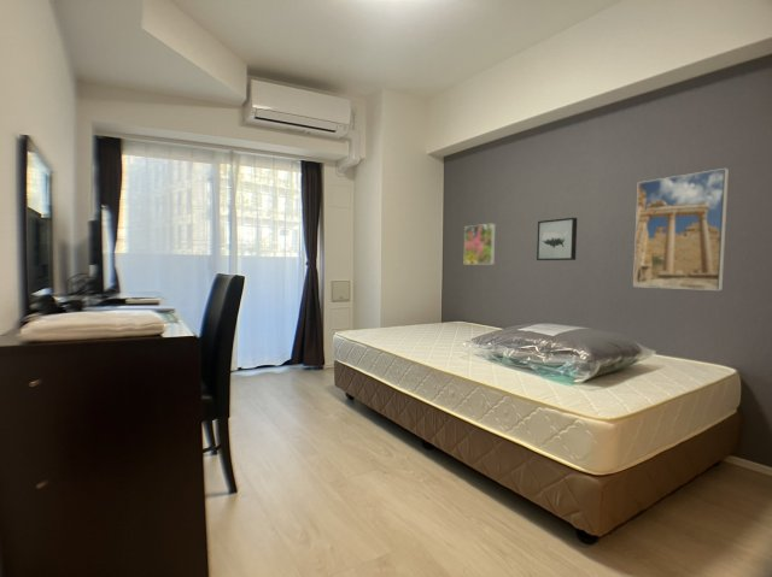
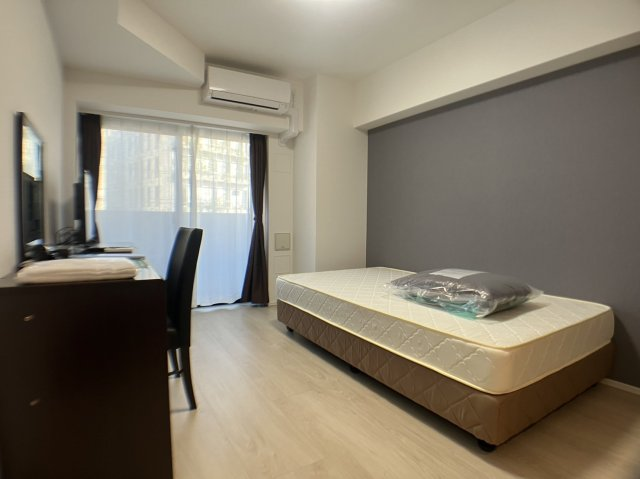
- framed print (479, 245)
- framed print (677, 232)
- wall art (556, 240)
